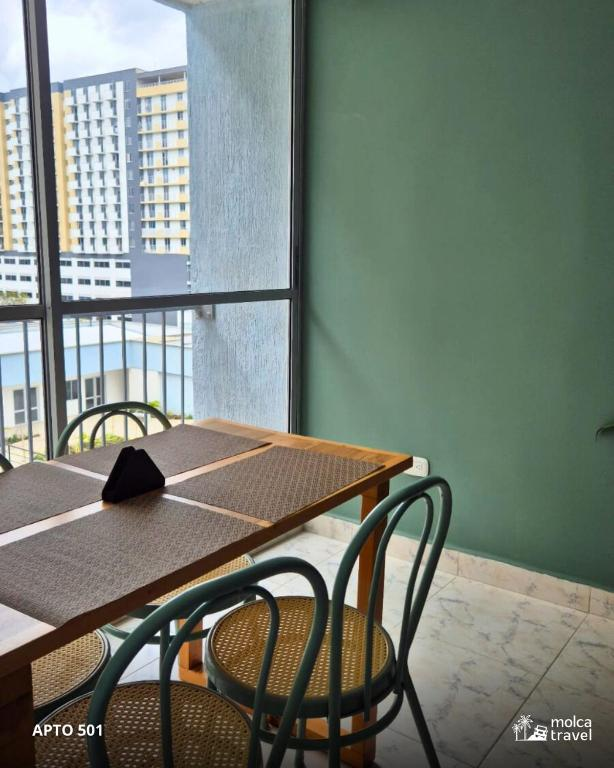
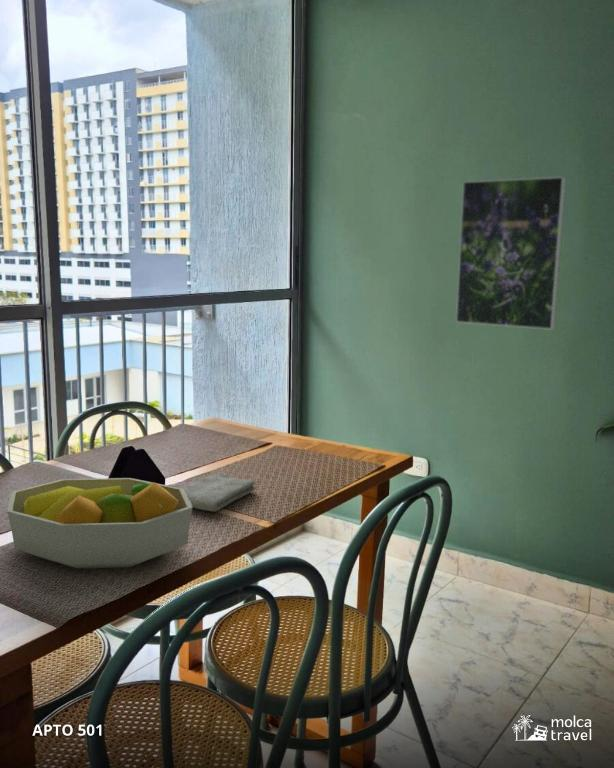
+ fruit bowl (100, 512)
+ washcloth (214, 491)
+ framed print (507, 253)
